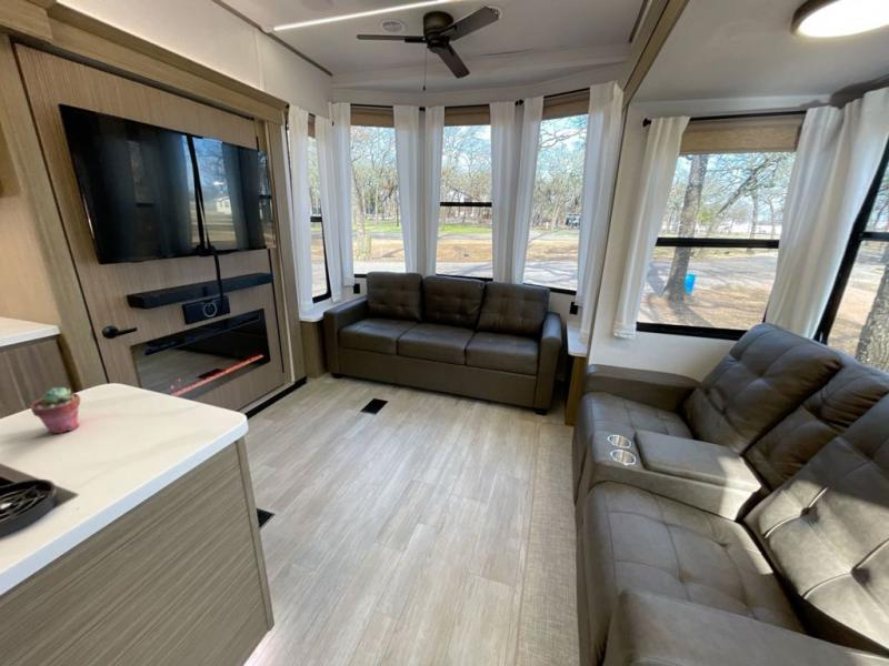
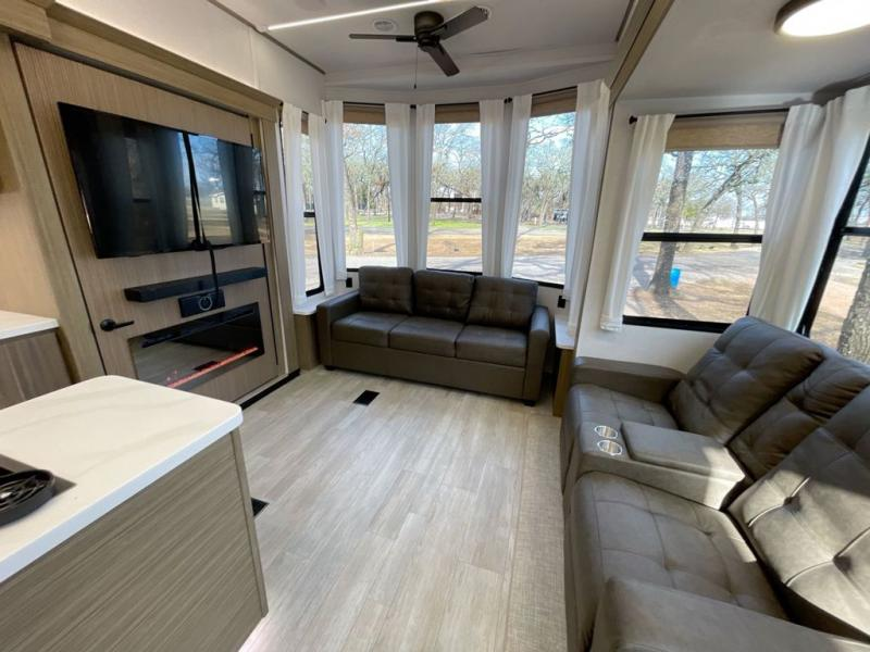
- potted succulent (58, 408)
